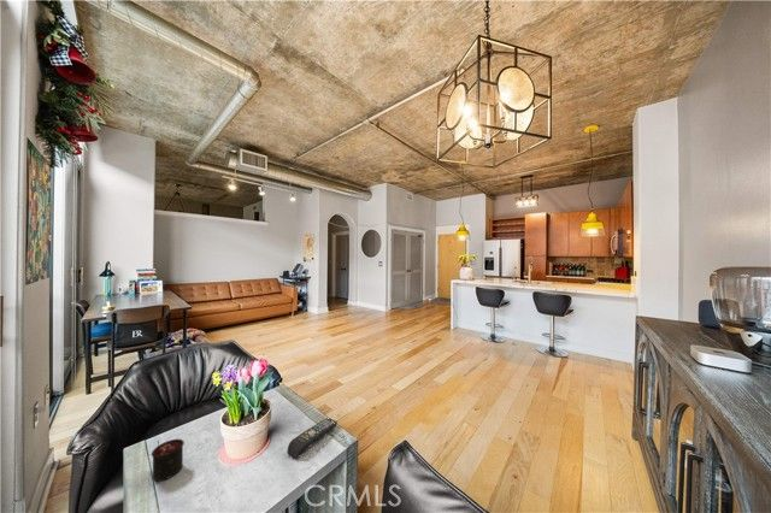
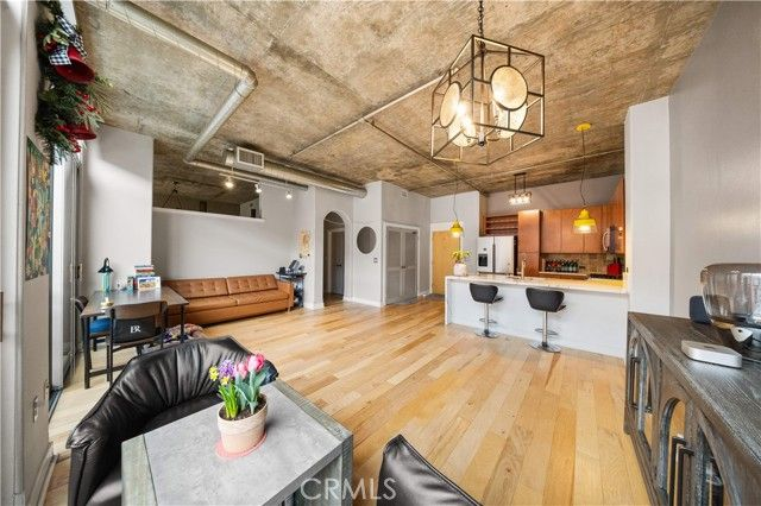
- candle (167, 453)
- remote control (313, 434)
